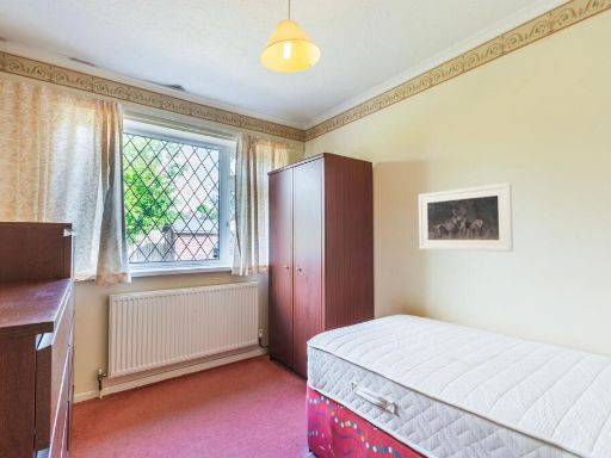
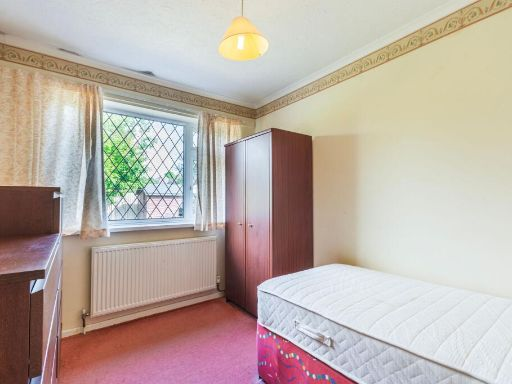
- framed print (459, 219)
